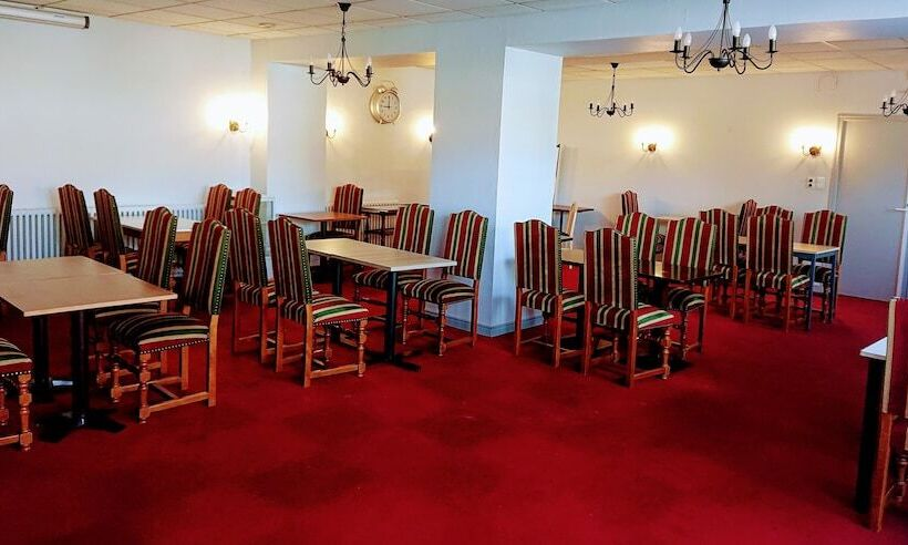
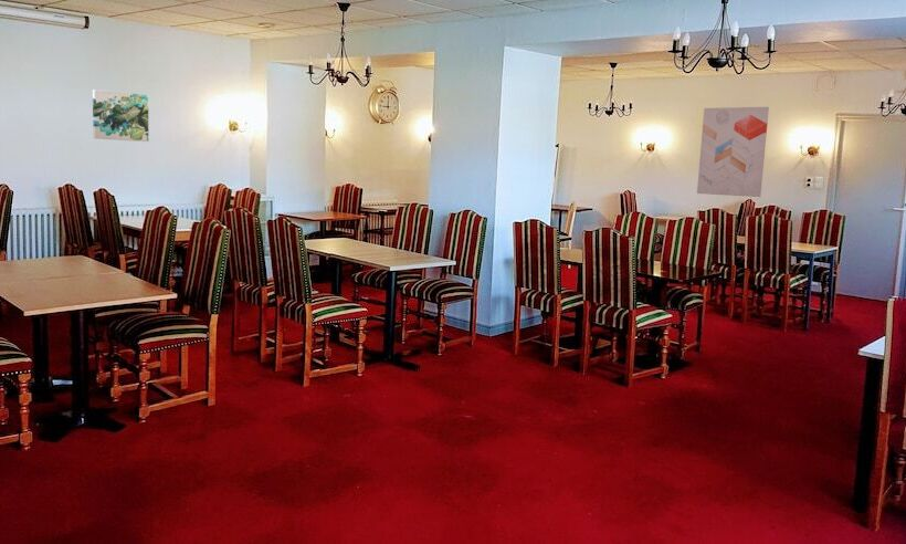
+ wall art (120, 116)
+ wall art (731, 151)
